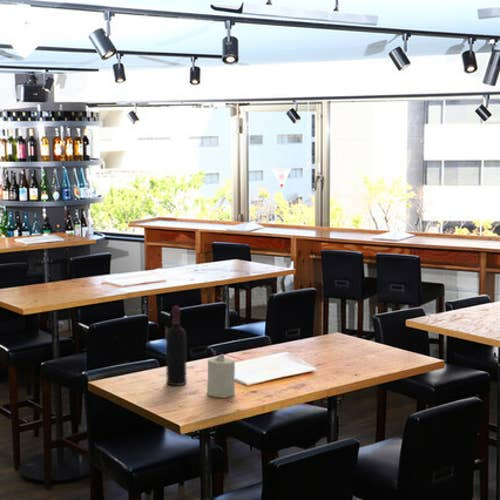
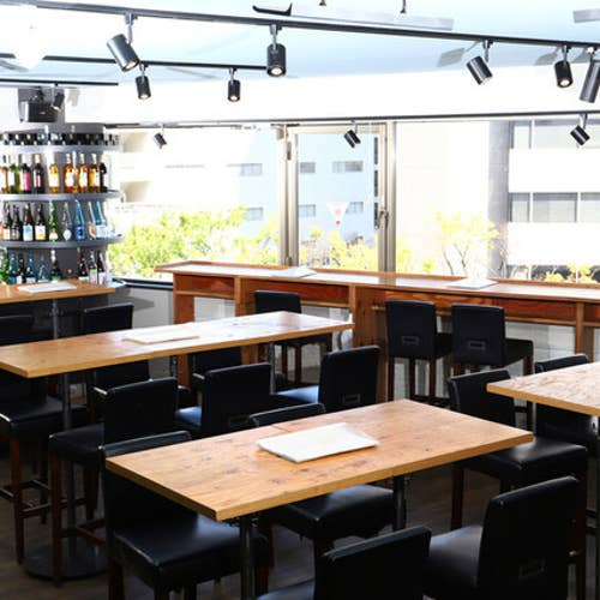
- candle (220, 373)
- wine bottle (176, 345)
